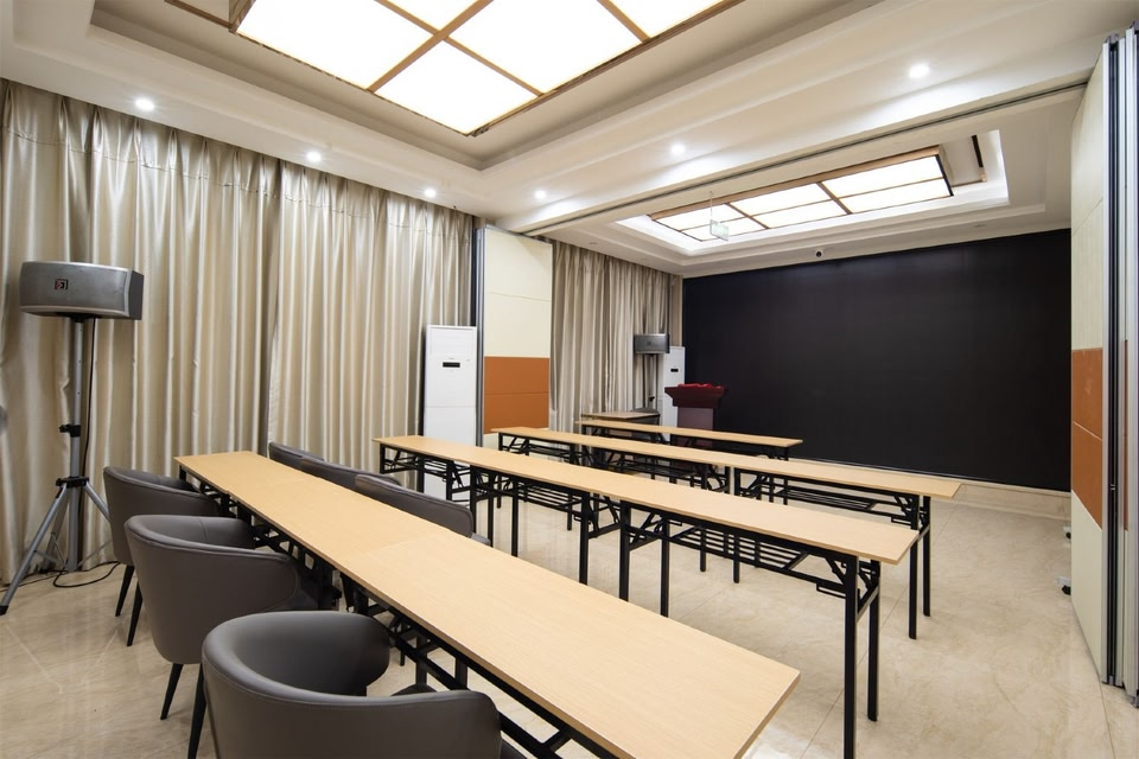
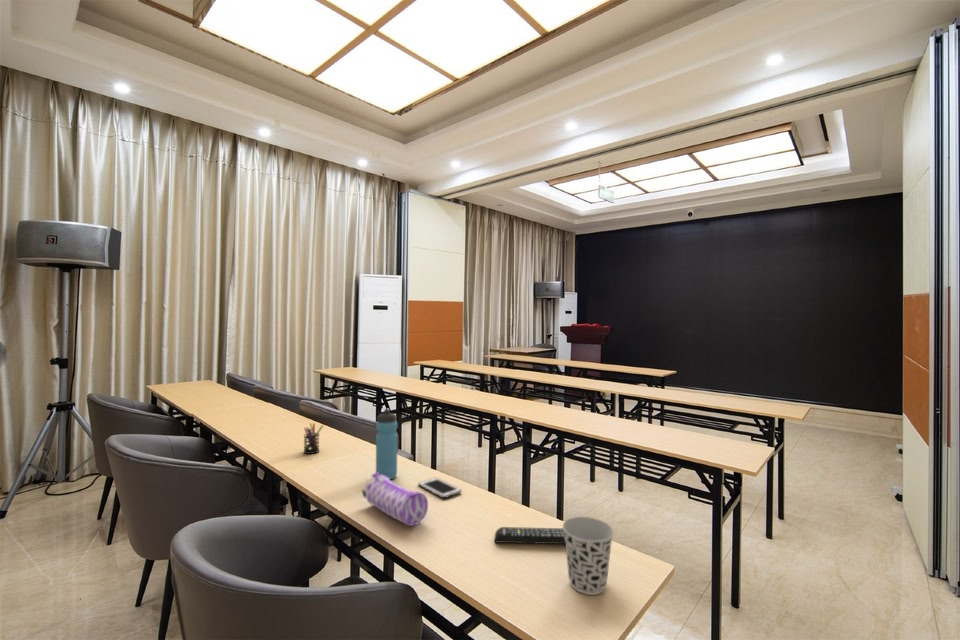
+ remote control (537, 536)
+ water bottle (386, 443)
+ cup (587, 556)
+ cell phone (439, 487)
+ pen holder (313, 436)
+ pencil case (395, 497)
